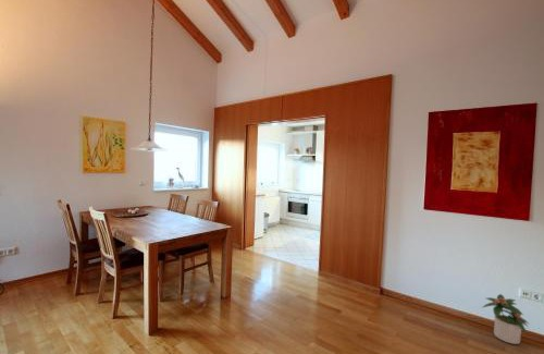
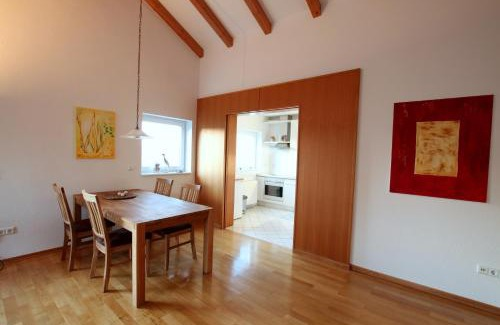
- potted plant (504, 318)
